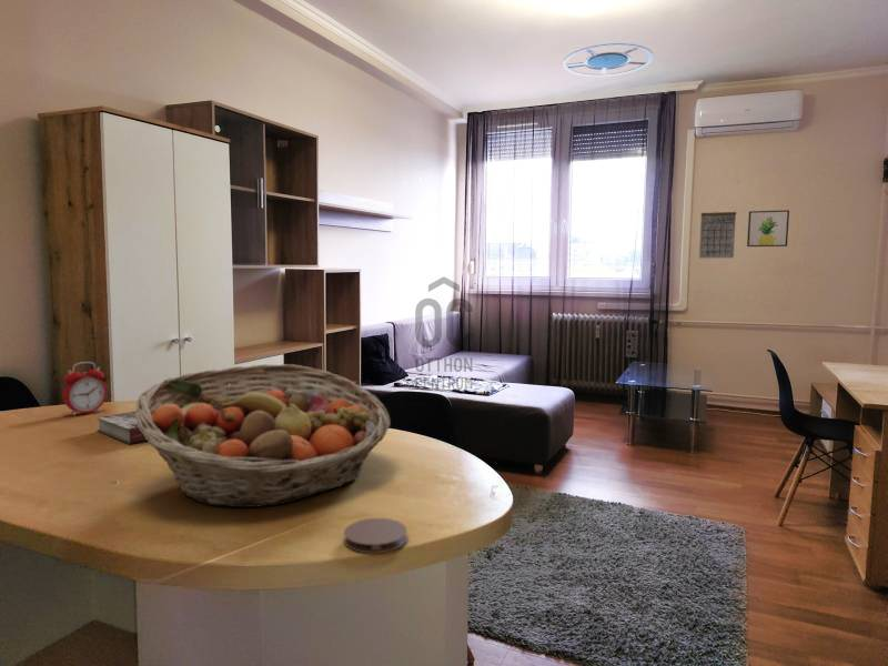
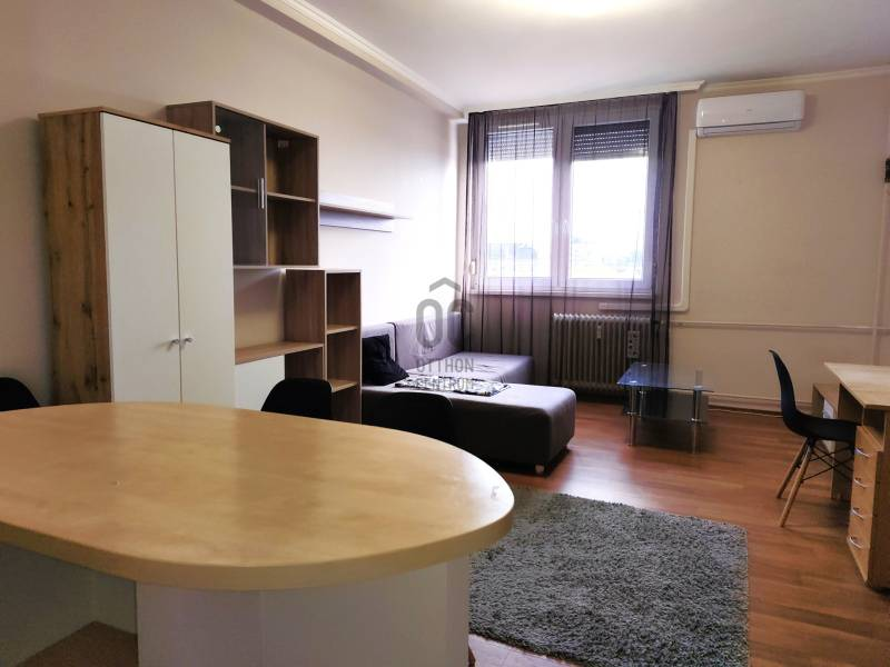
- fruit basket (271, 426)
- book (143, 434)
- ceiling lamp (607, 57)
- calendar (717, 230)
- coaster (375, 534)
- wall art (767, 229)
- alarm clock (84, 387)
